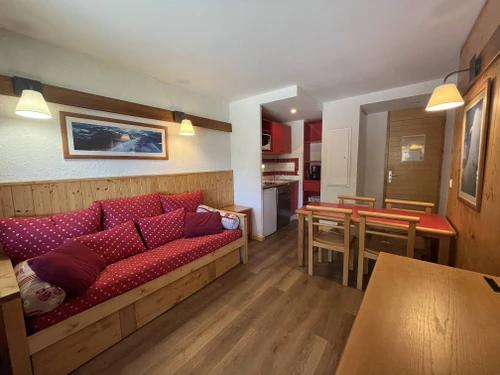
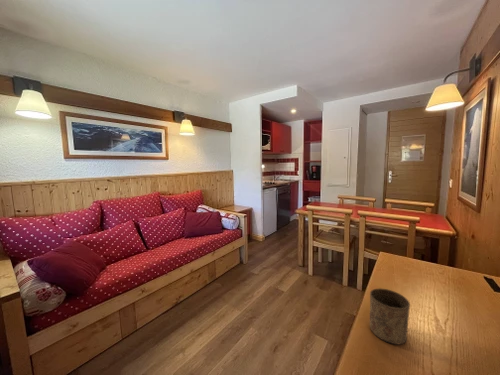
+ cup (388, 314)
